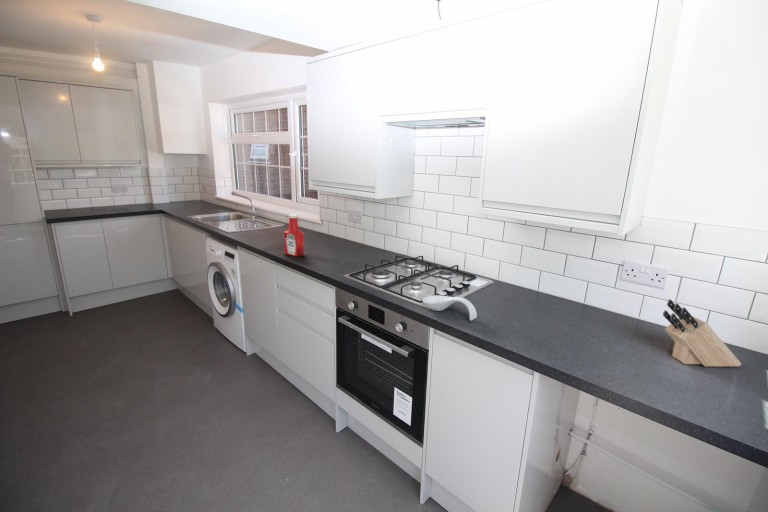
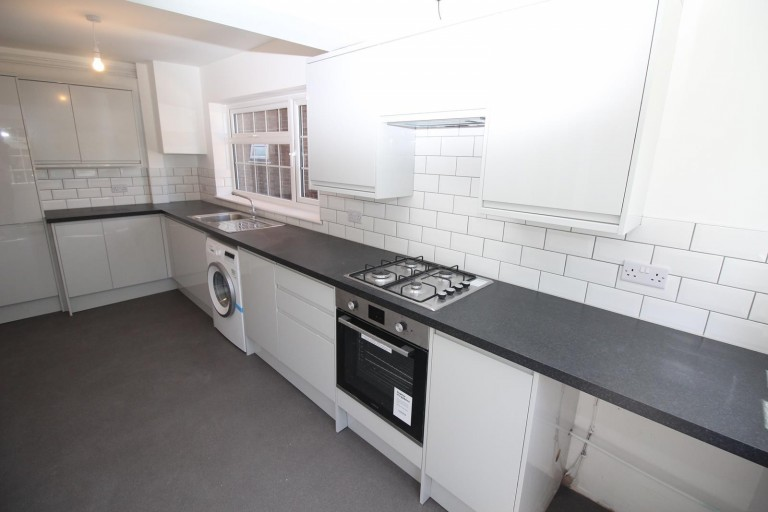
- spoon rest (449, 303)
- knife block (700, 332)
- soap bottle (293, 234)
